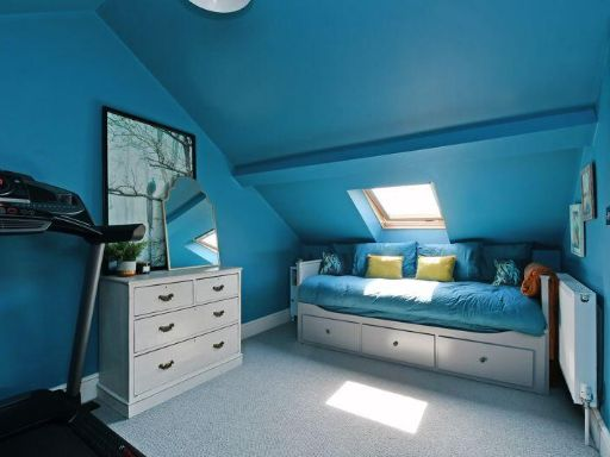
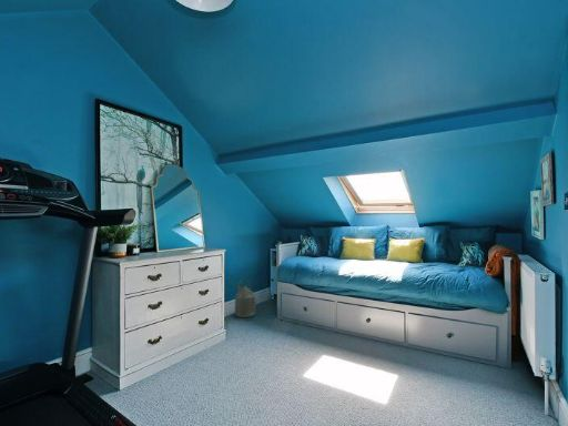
+ watering can (245, 296)
